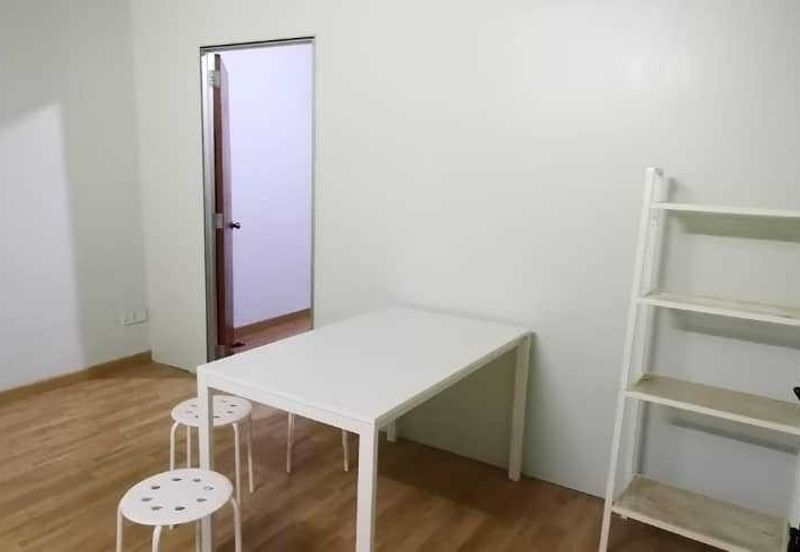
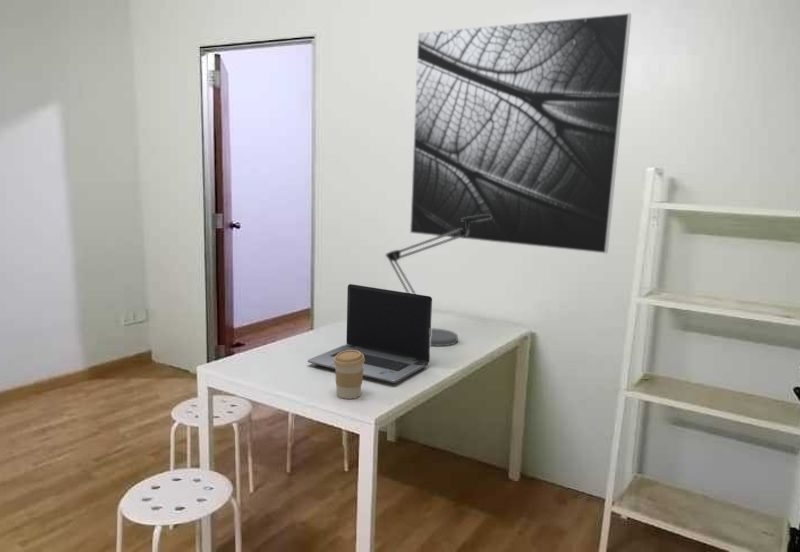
+ laptop computer (369, 331)
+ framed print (507, 136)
+ desk lamp (431, 247)
+ coffee cup (348, 373)
